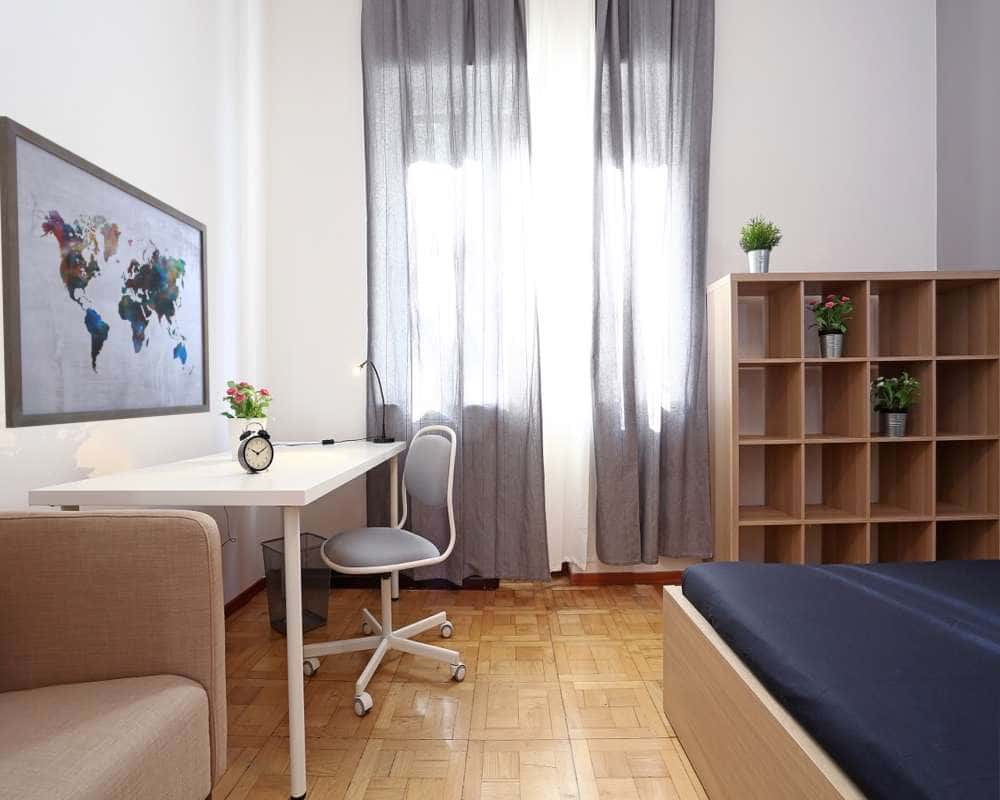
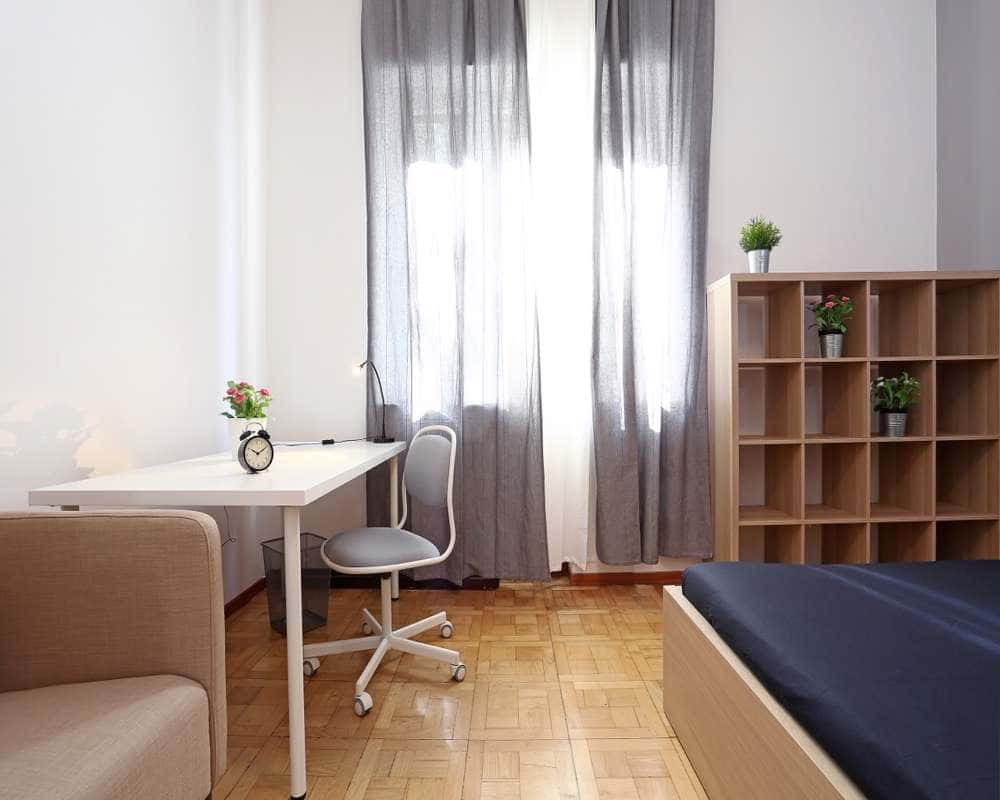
- wall art (131, 301)
